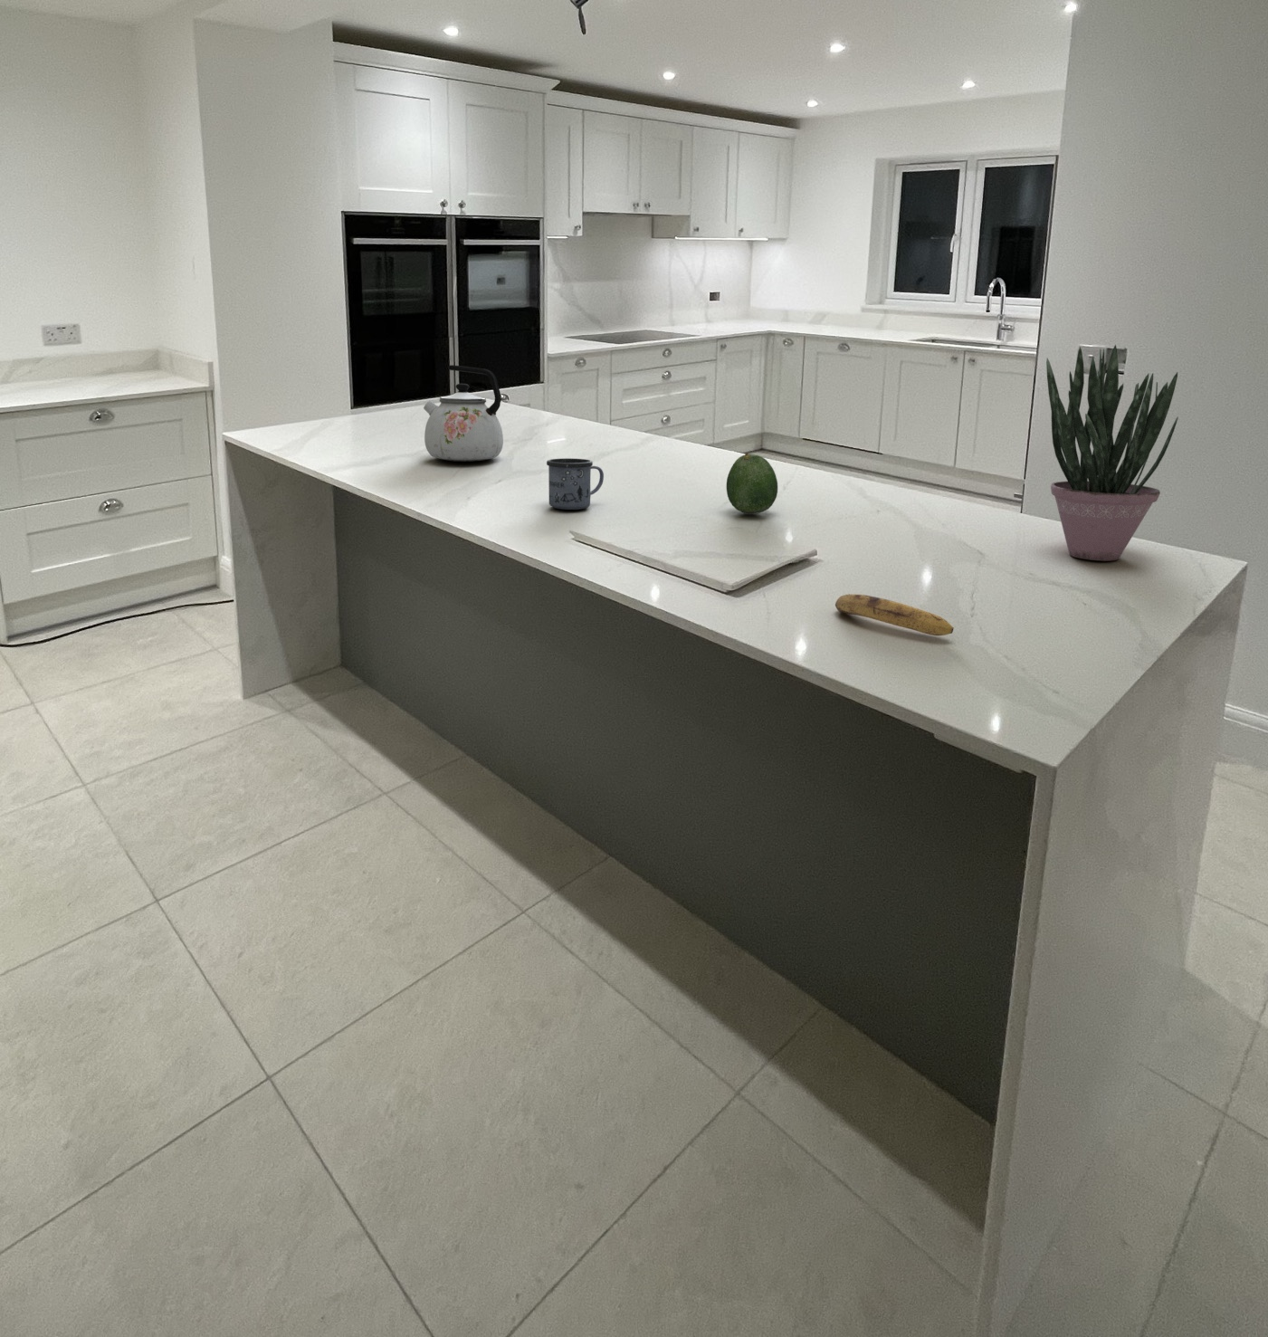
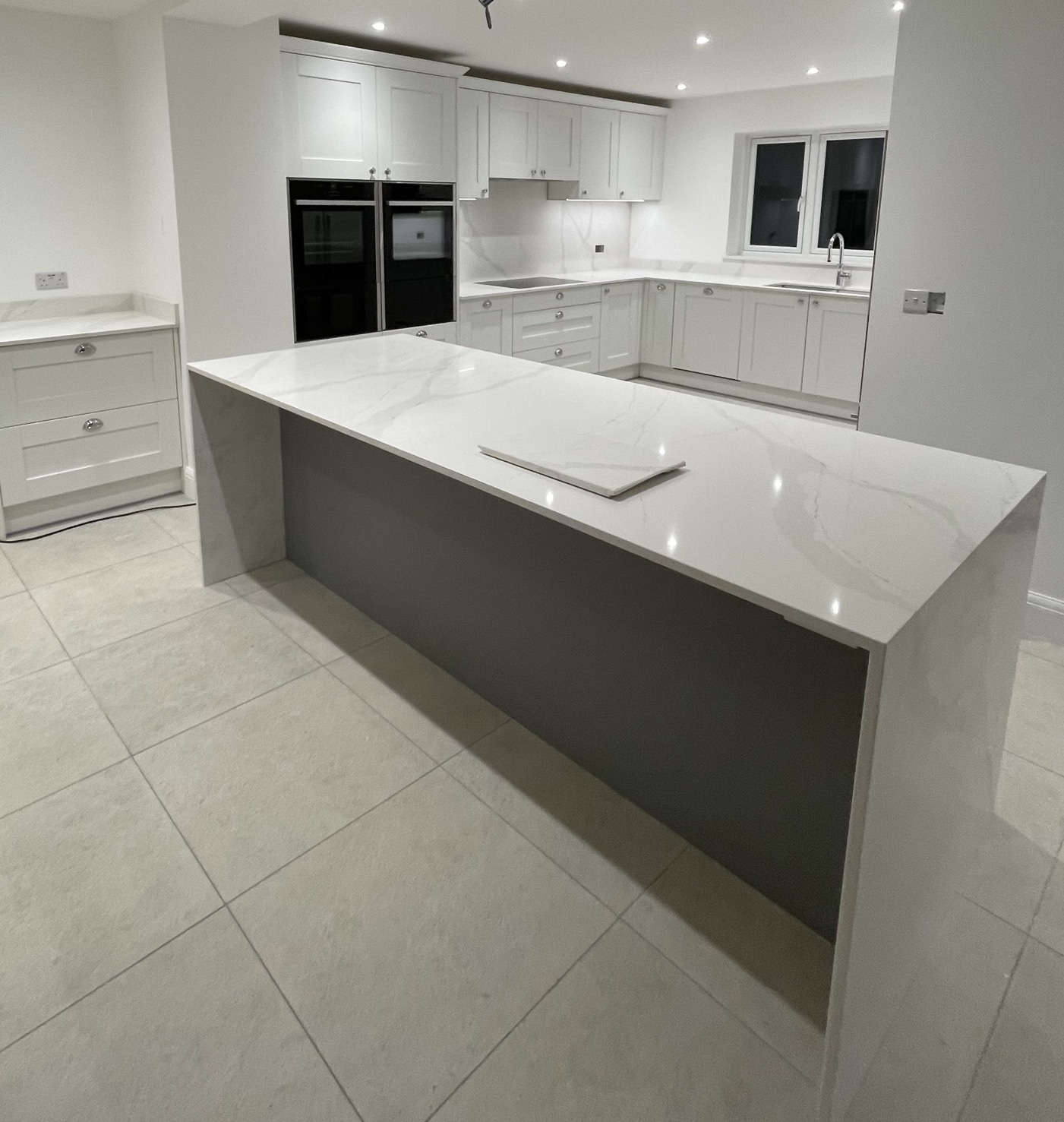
- kettle (461, 412)
- fruit (752, 483)
- mug (576, 484)
- potted plant (1101, 454)
- banana (889, 612)
